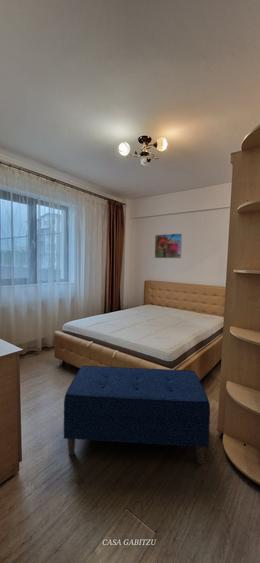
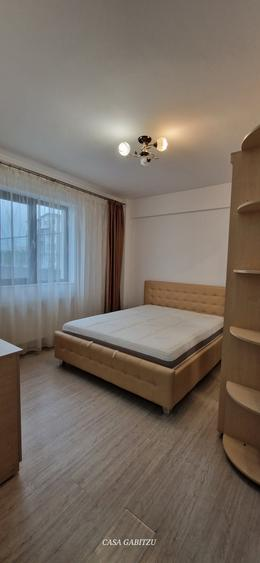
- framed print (167, 246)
- bench (136, 410)
